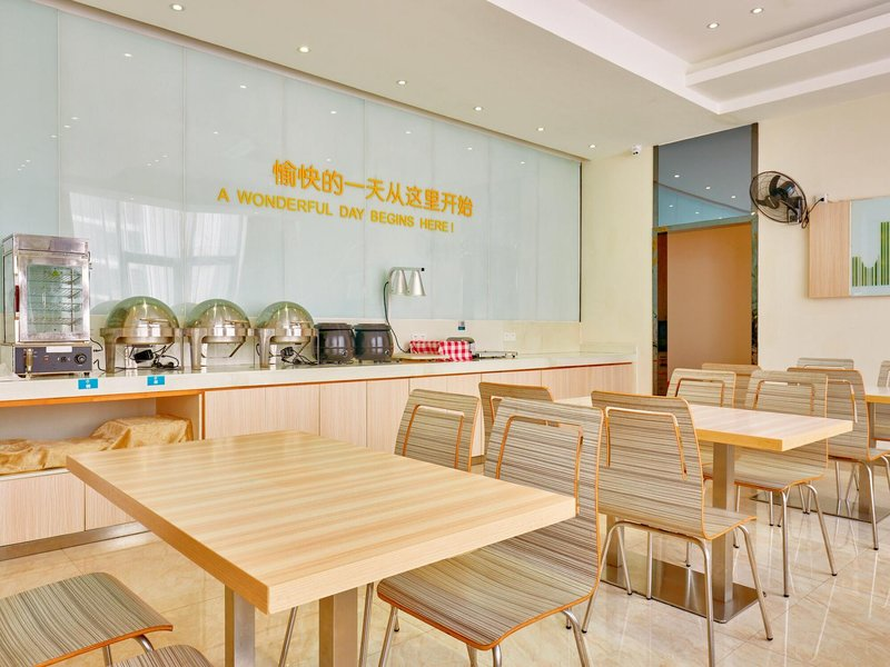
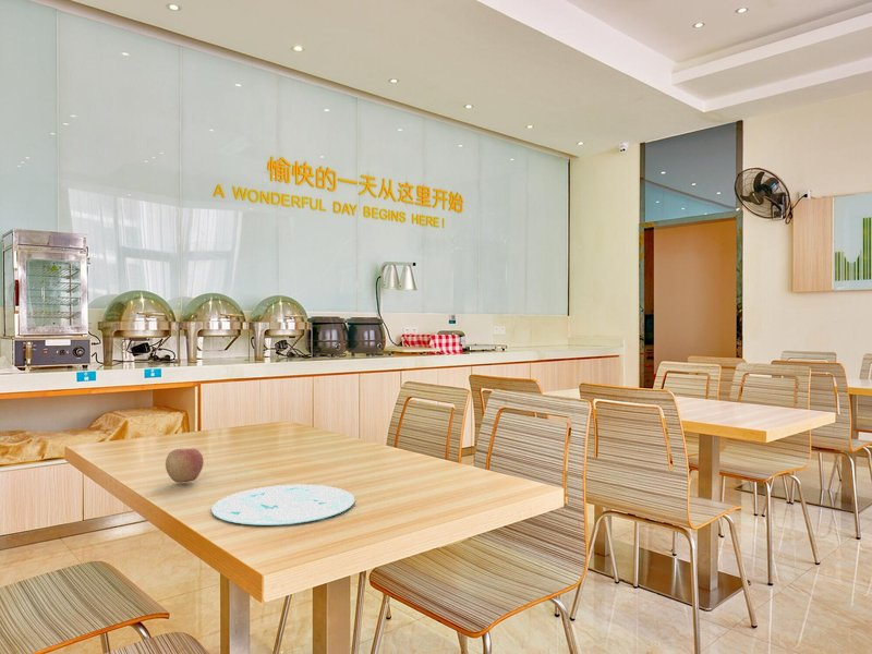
+ apple (184, 465)
+ plate (284, 496)
